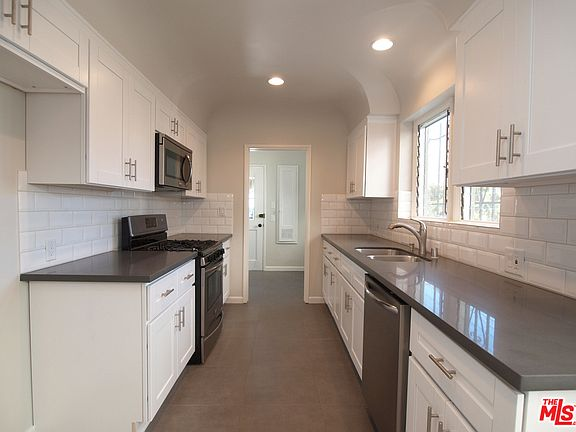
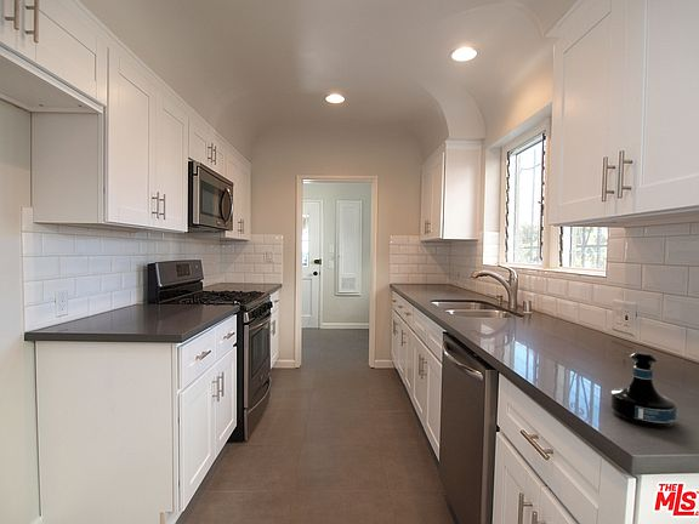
+ tequila bottle (642, 385)
